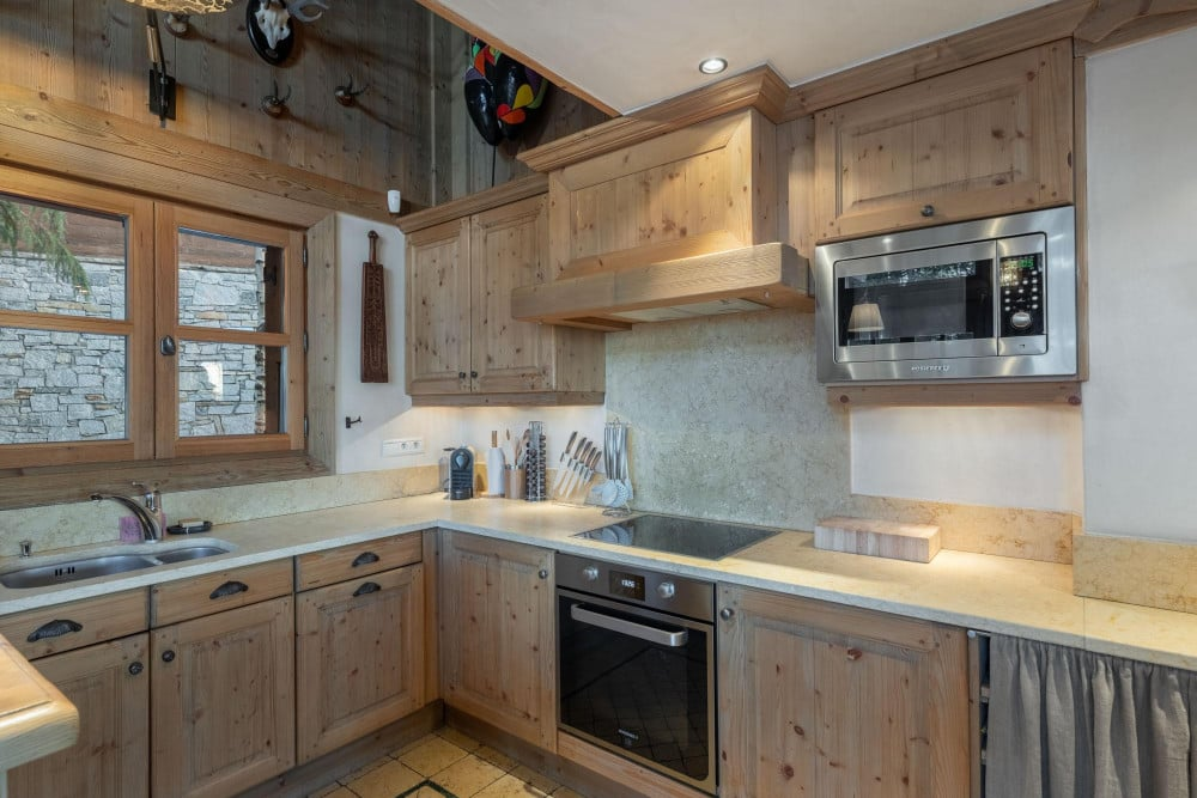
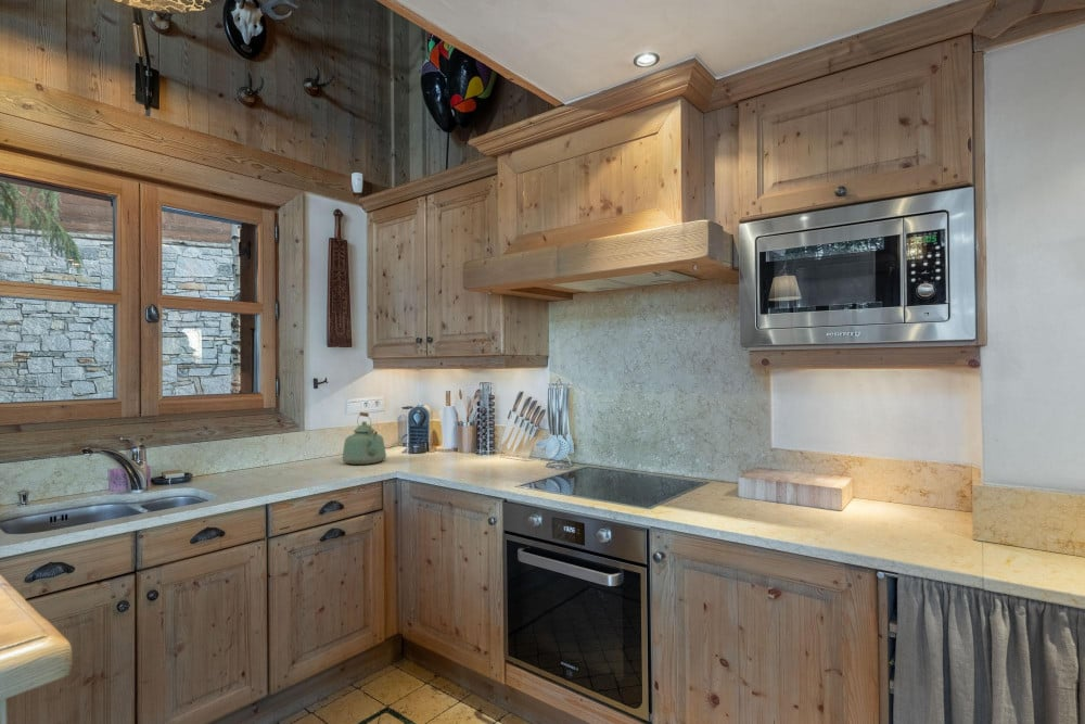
+ kettle (366, 437)
